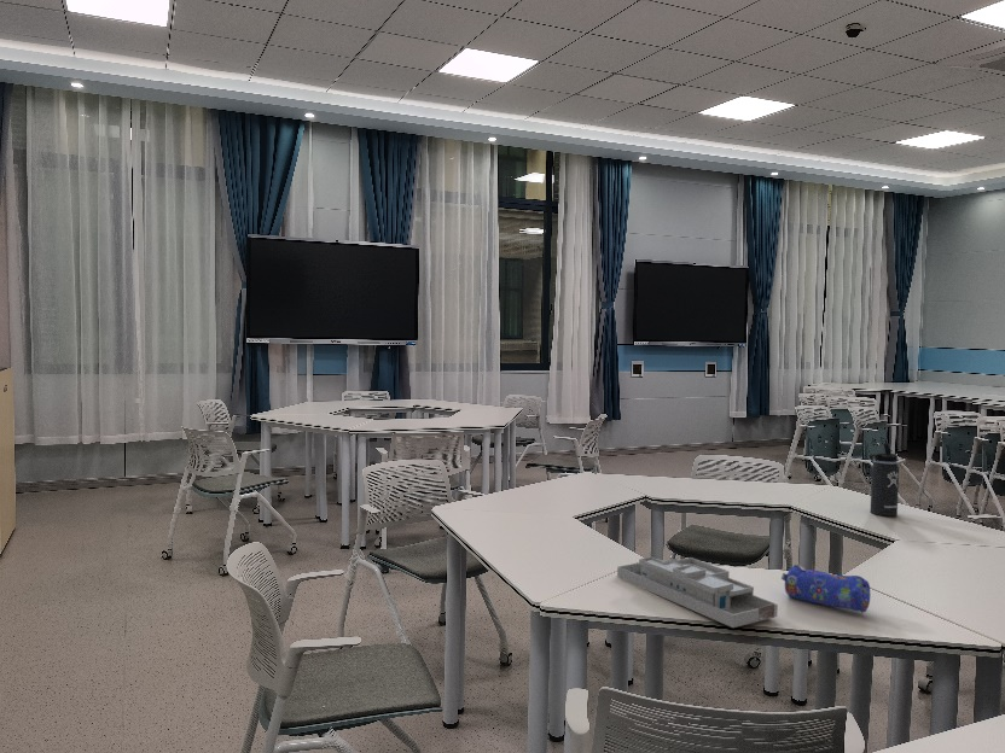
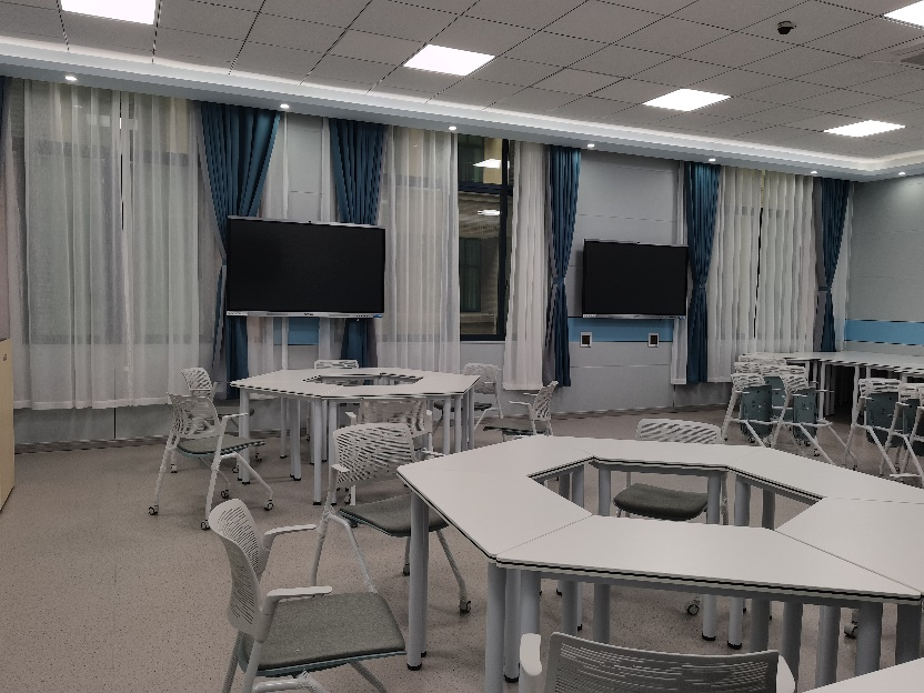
- desk organizer (691, 580)
- pencil case (825, 586)
- thermos bottle (882, 478)
